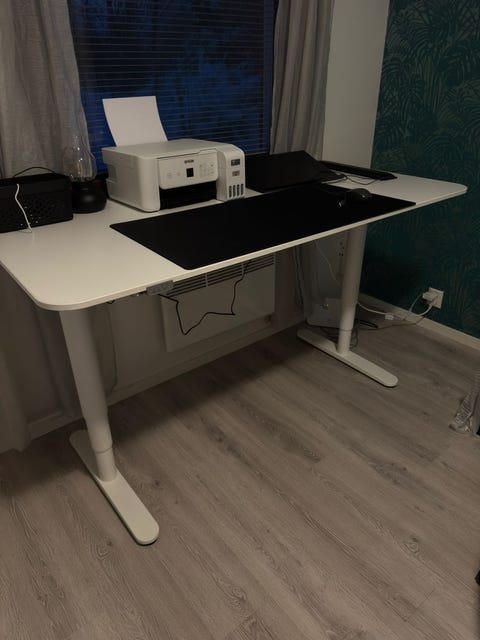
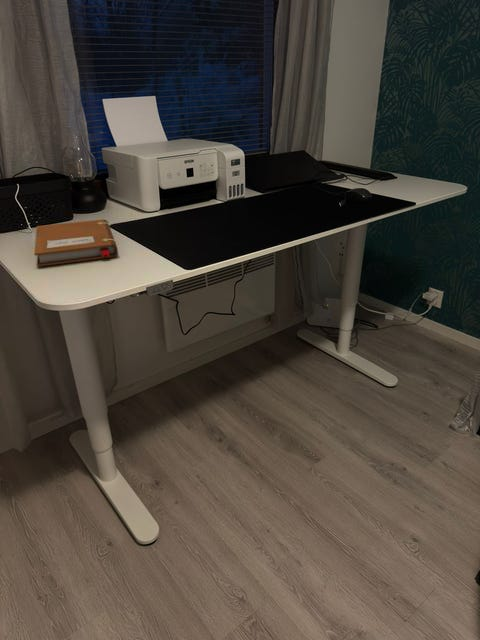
+ notebook (76, 241)
